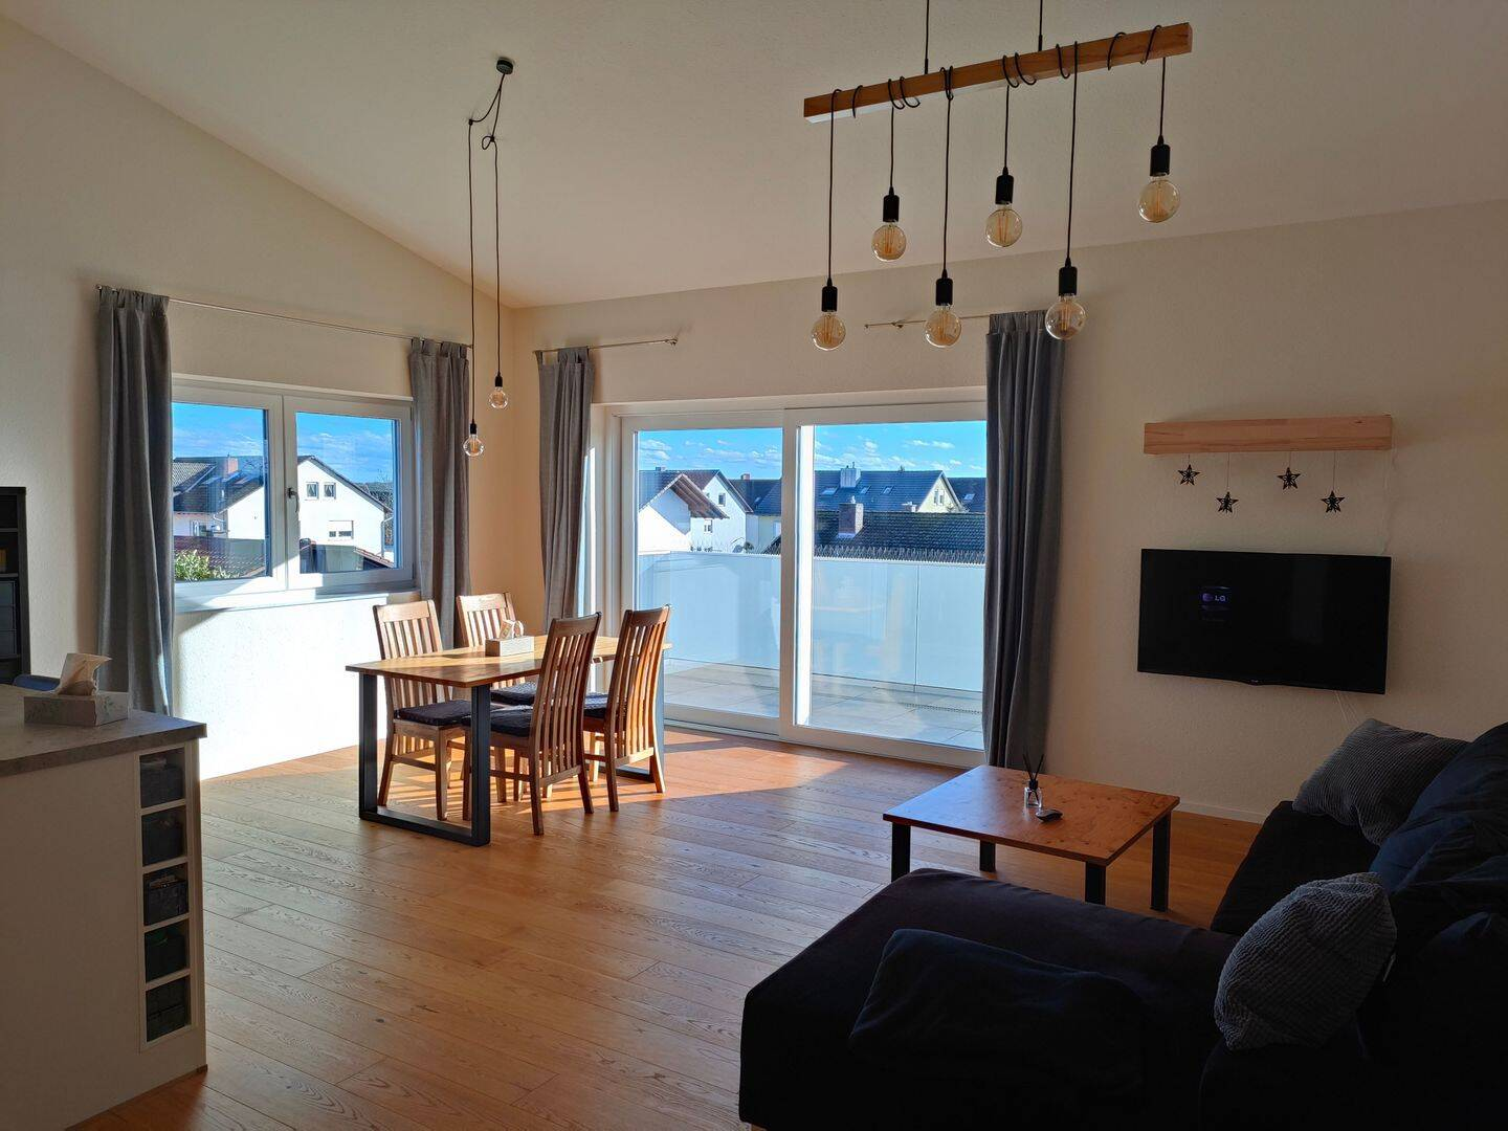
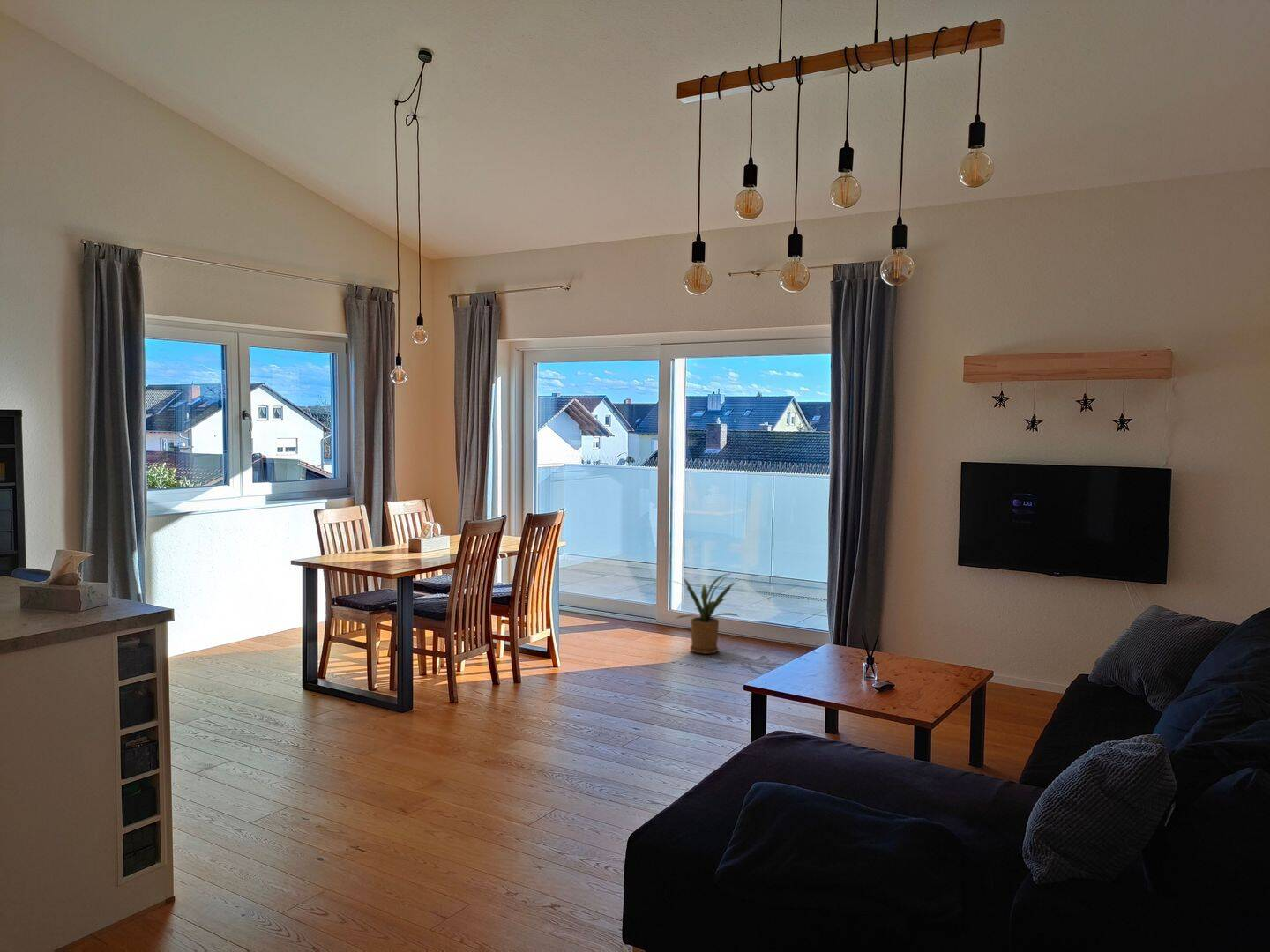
+ house plant (706, 610)
